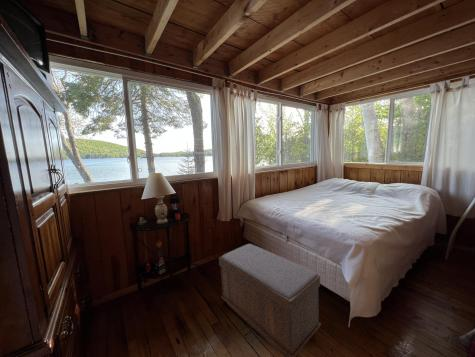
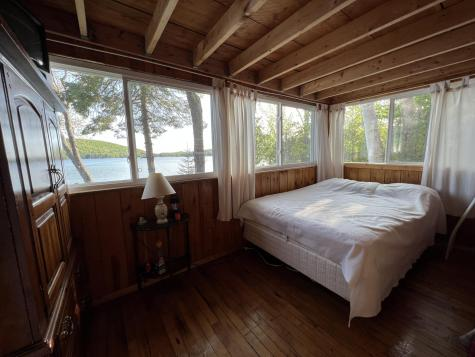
- bench (265, 289)
